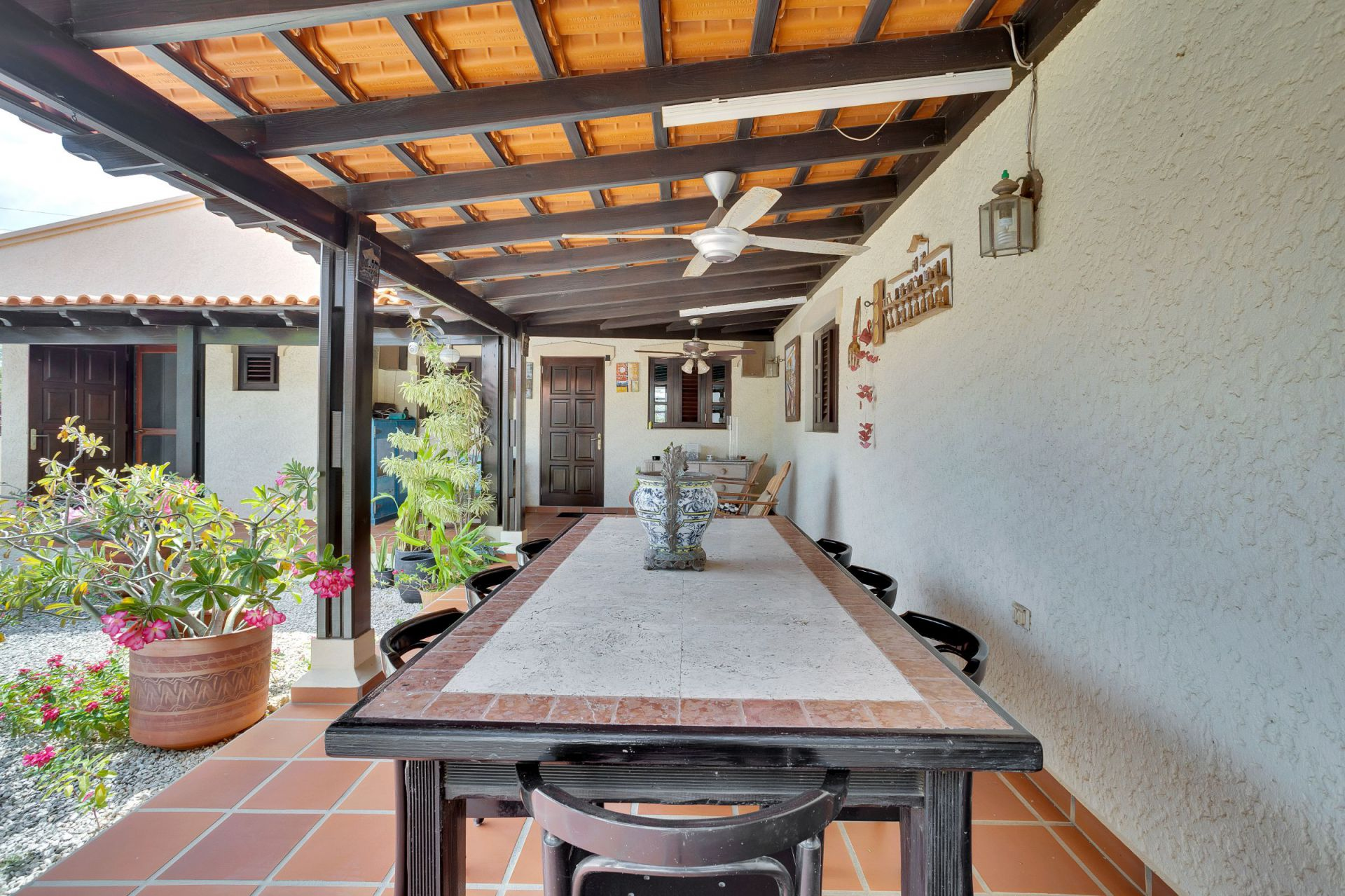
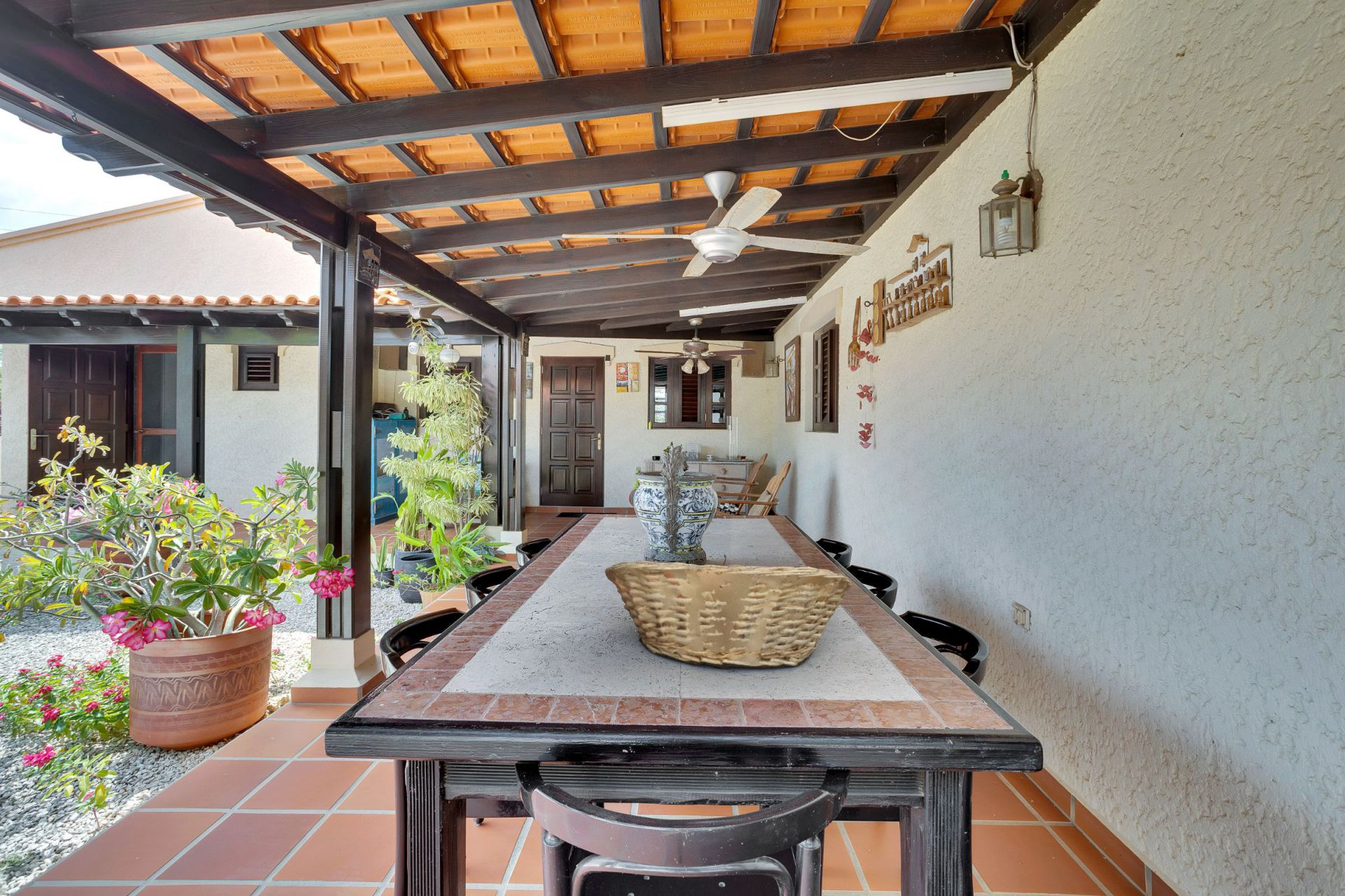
+ fruit basket (725, 598)
